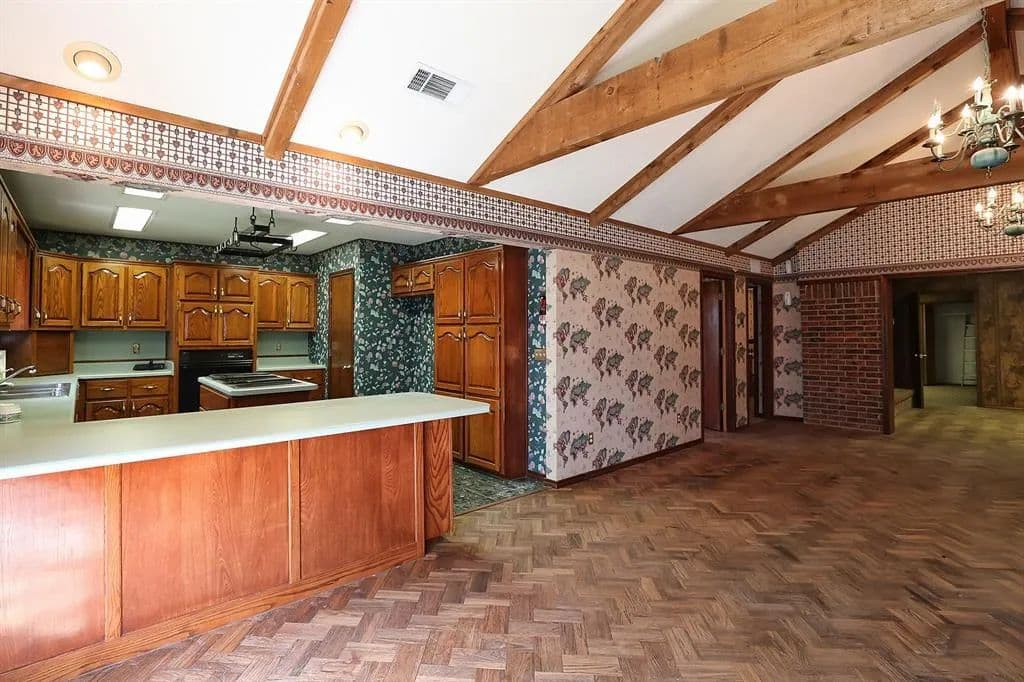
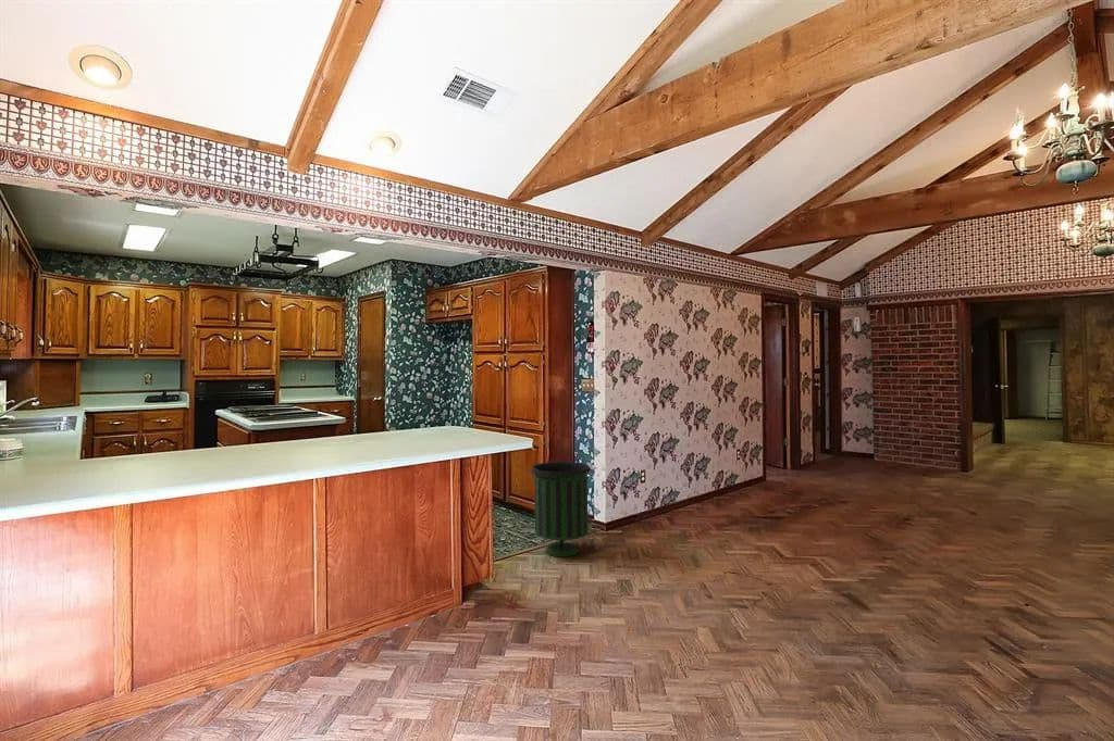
+ trash can (561, 508)
